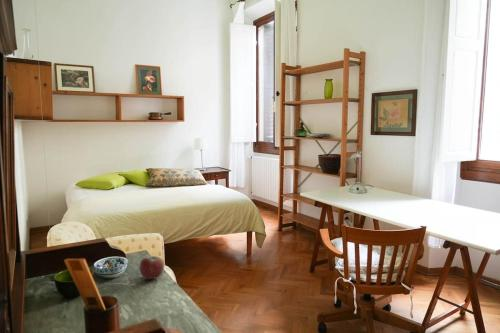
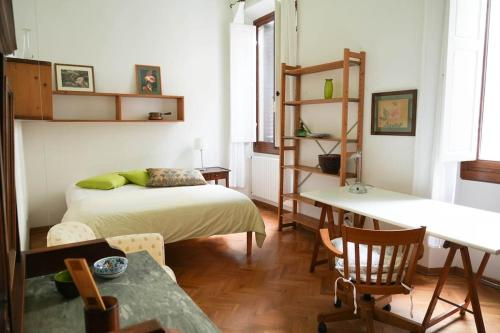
- apple (152, 267)
